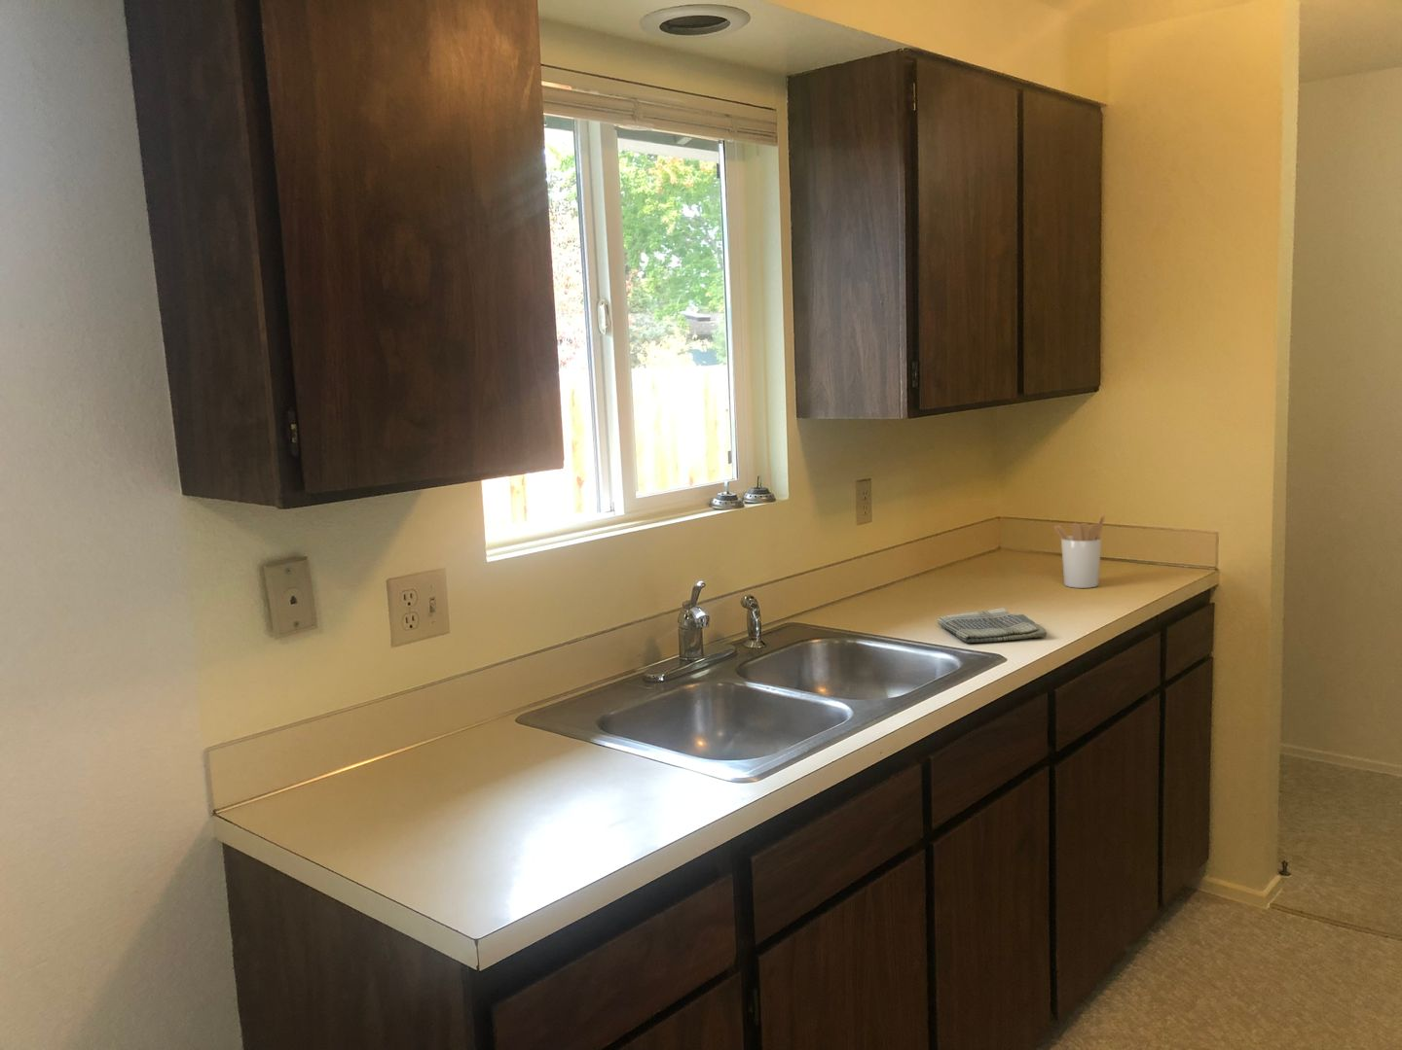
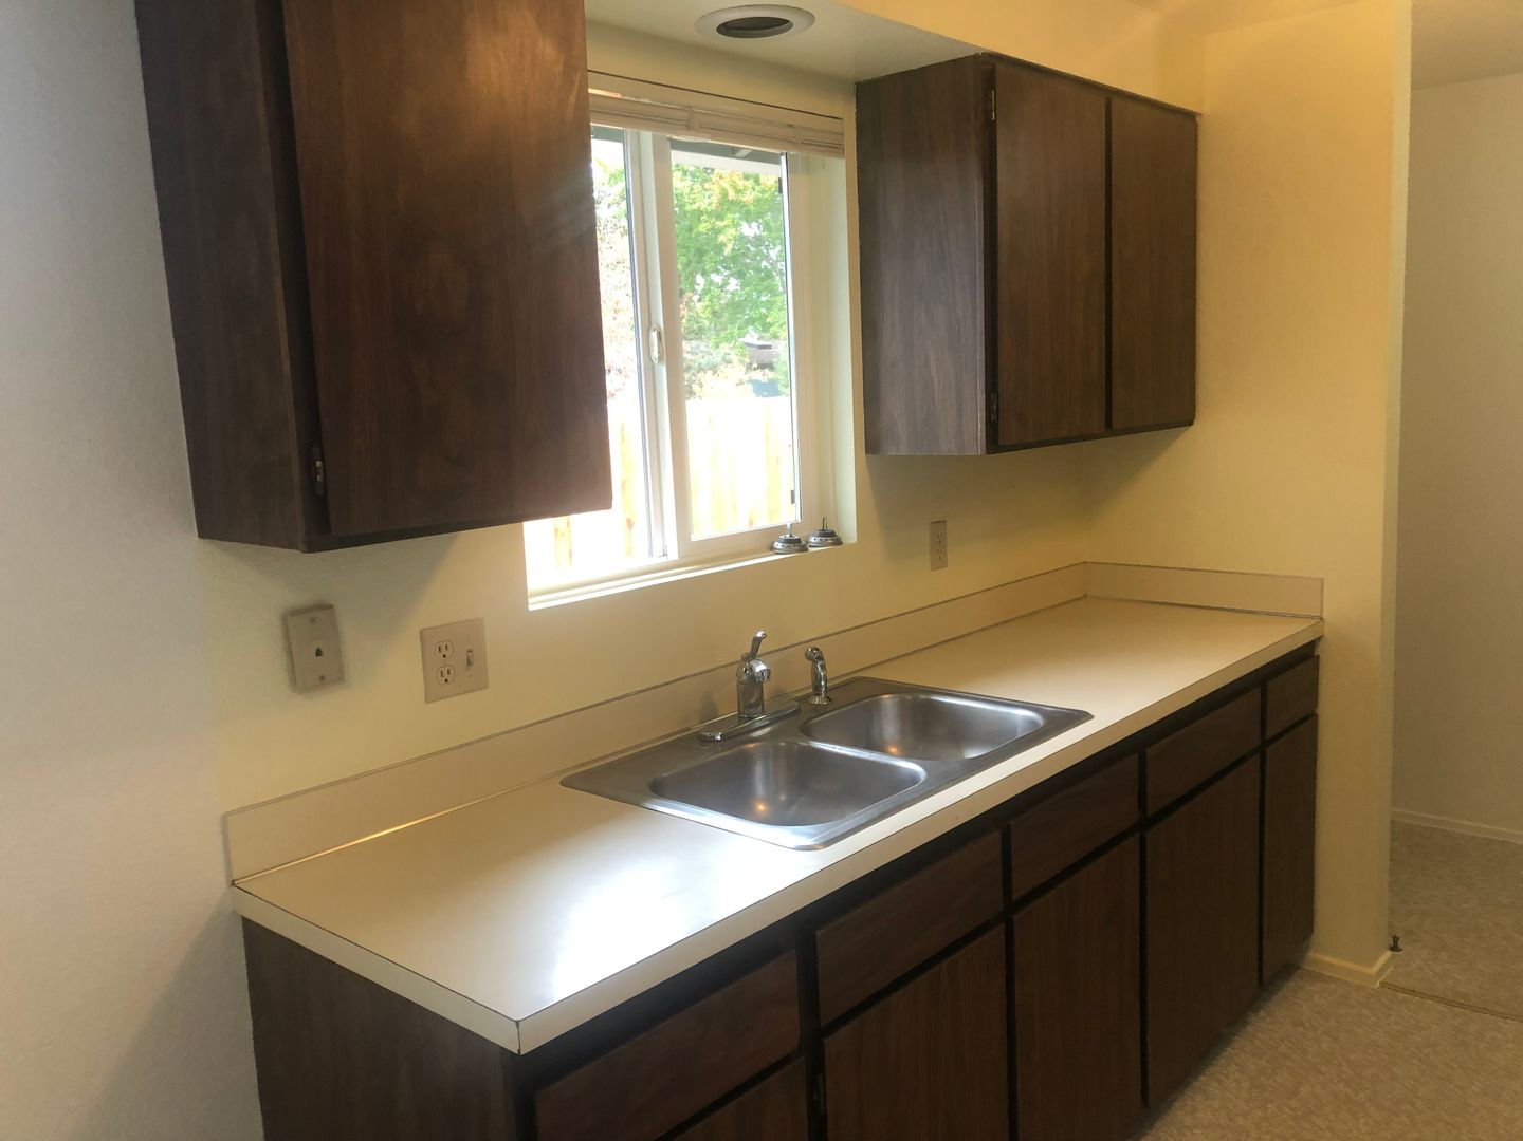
- utensil holder (1083, 551)
- dish towel (991, 624)
